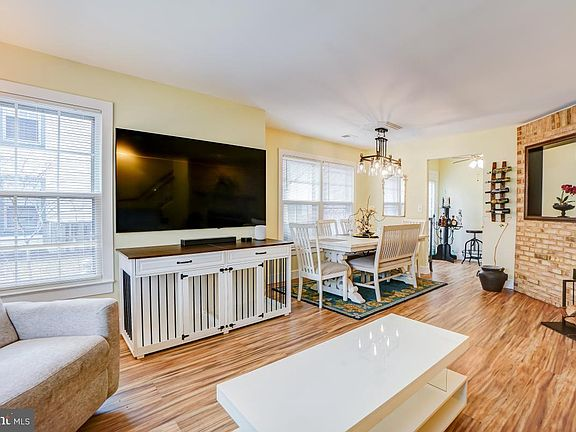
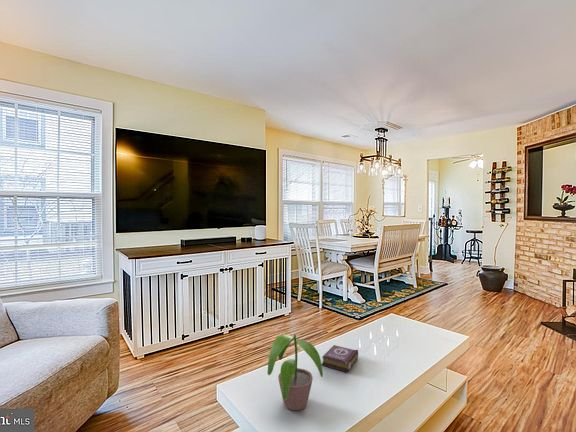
+ potted plant (295, 368)
+ book (340, 357)
